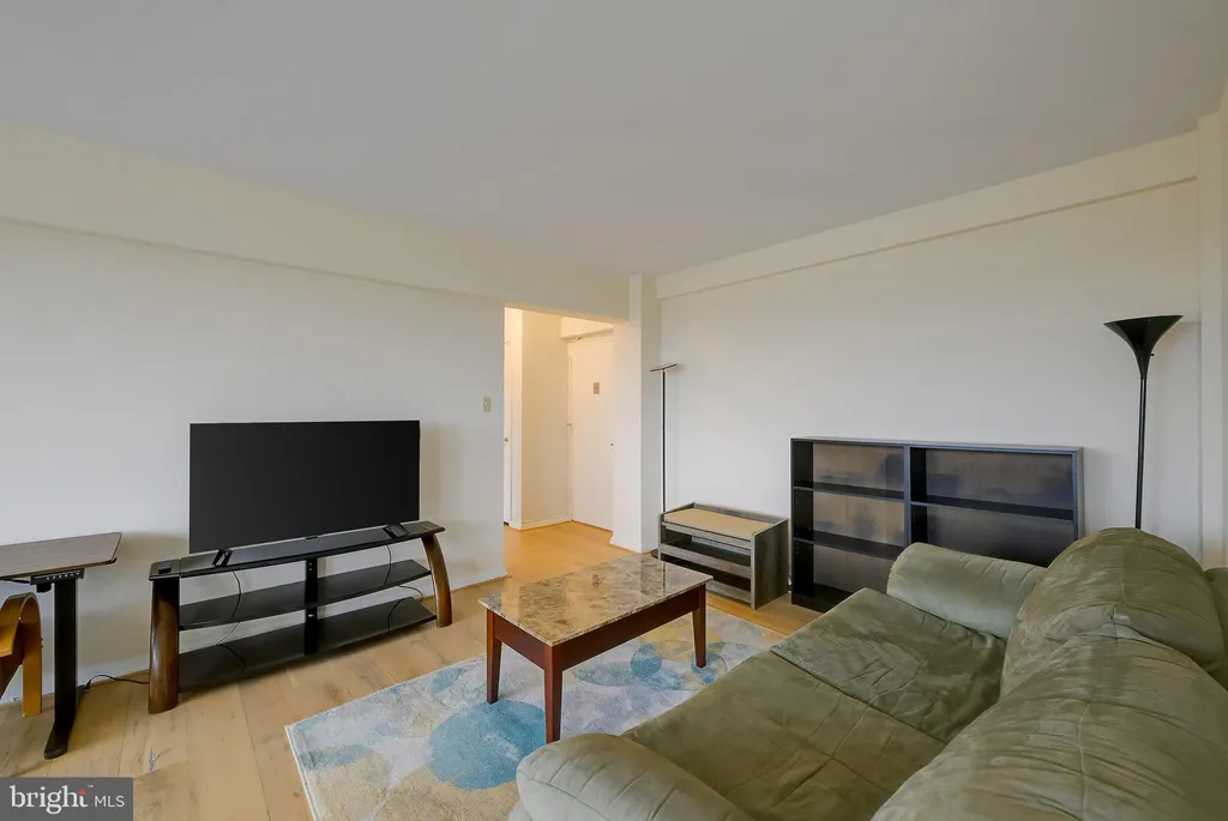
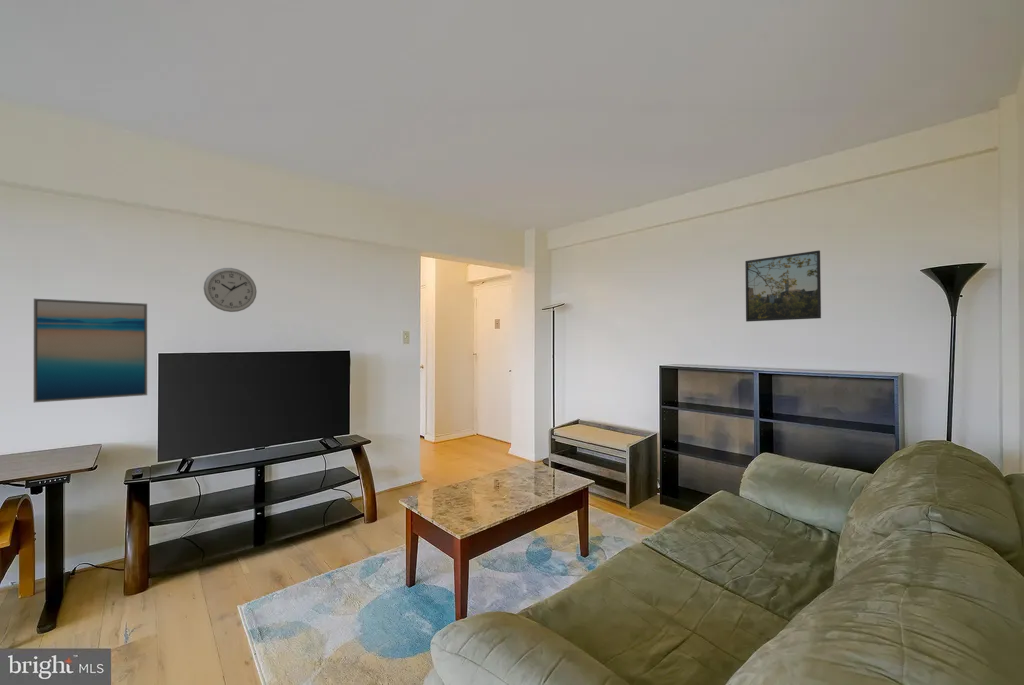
+ wall art (94, 349)
+ wall clock (231, 289)
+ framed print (781, 288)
